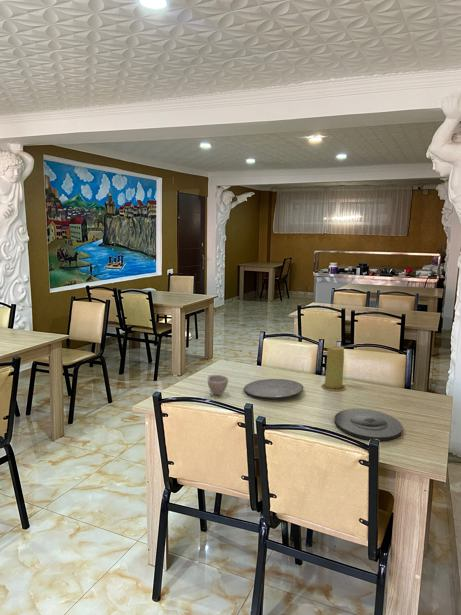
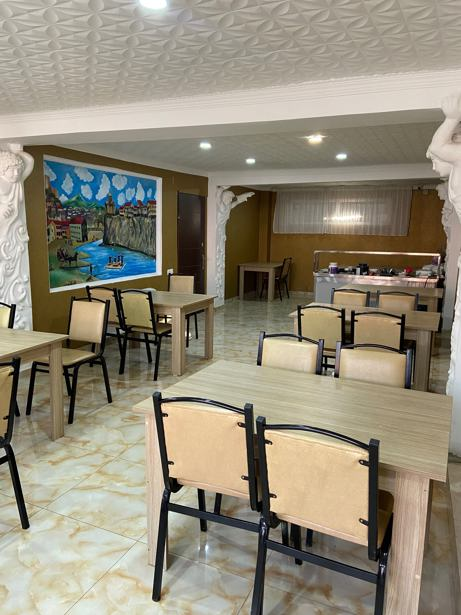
- cup (215, 384)
- plate (273, 388)
- candle (334, 367)
- plate (367, 421)
